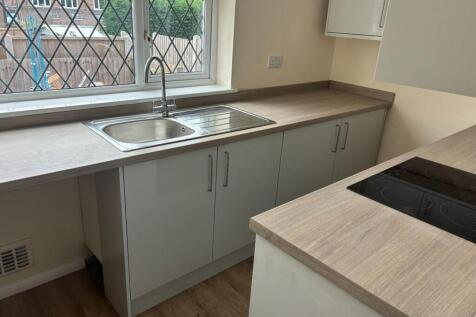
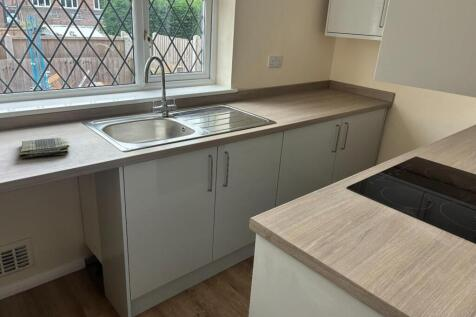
+ dish towel (44, 145)
